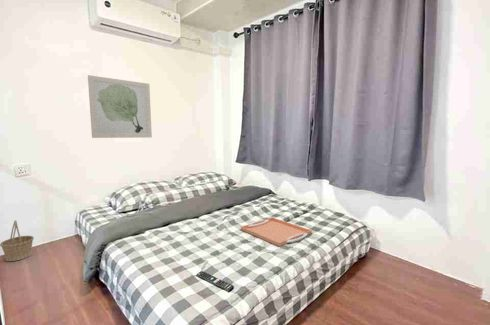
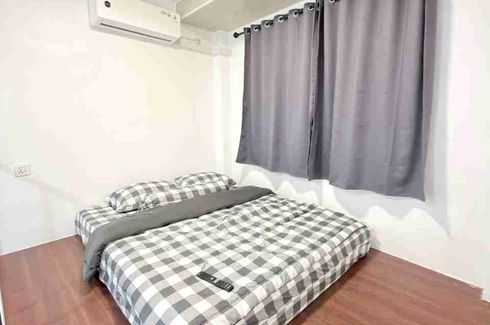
- basket (17, 238)
- serving tray (275, 230)
- wall art (122, 109)
